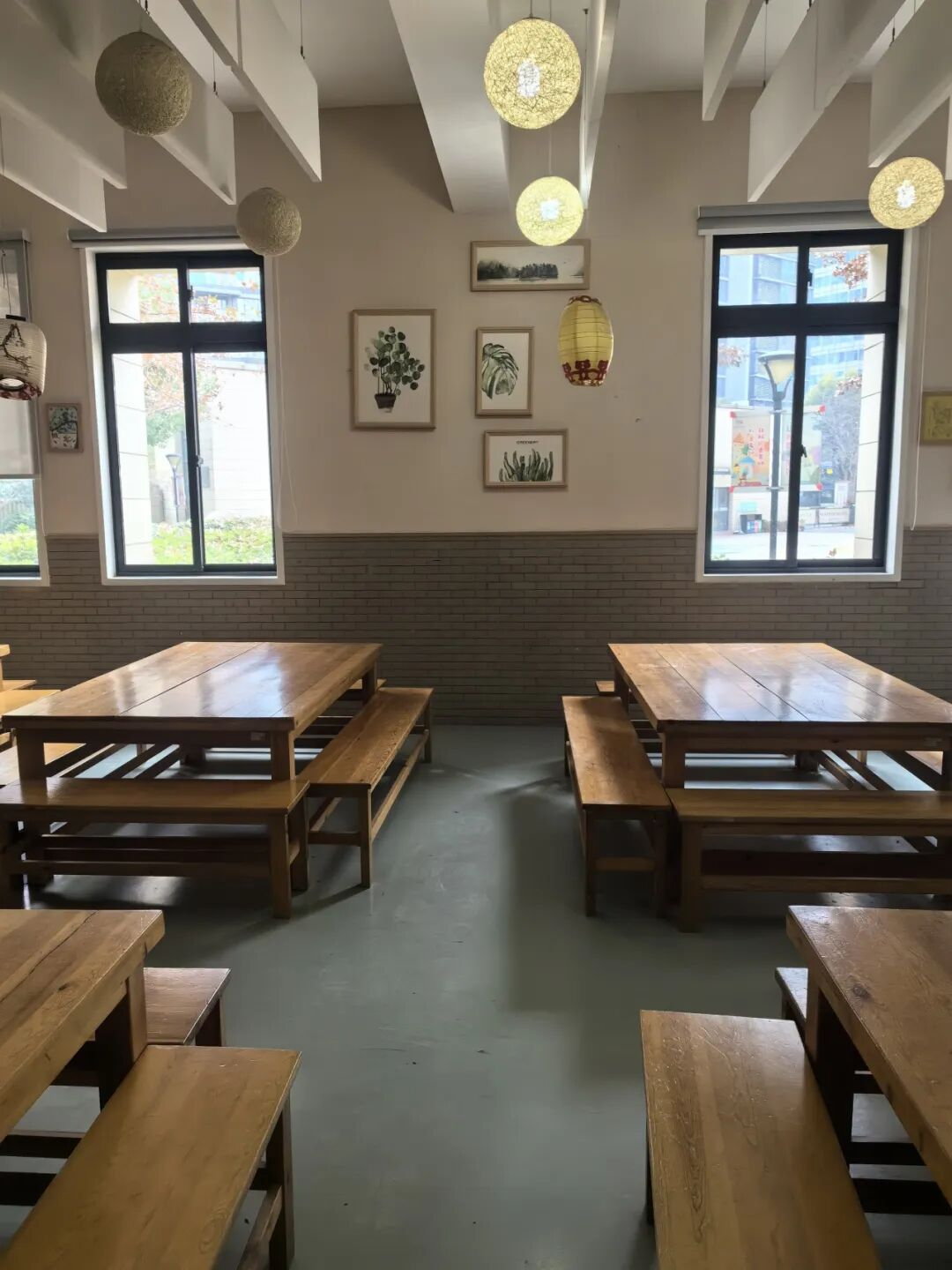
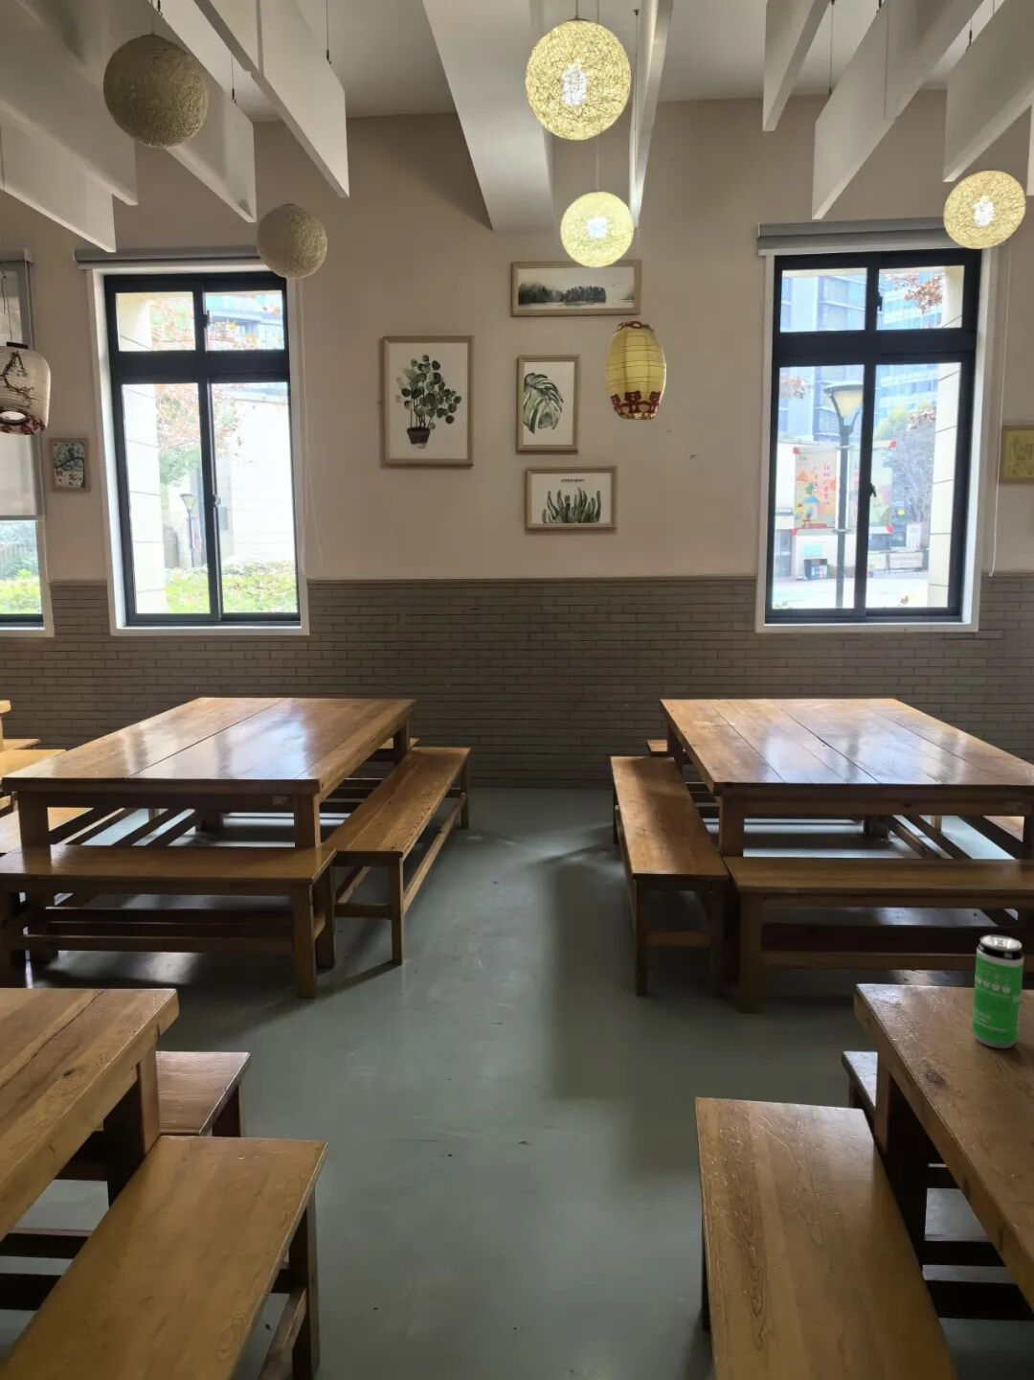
+ beverage can (997, 991)
